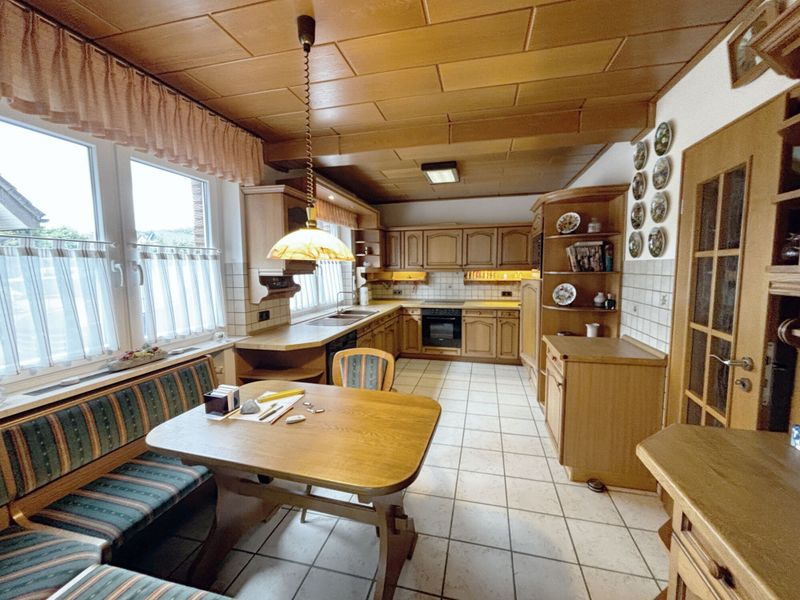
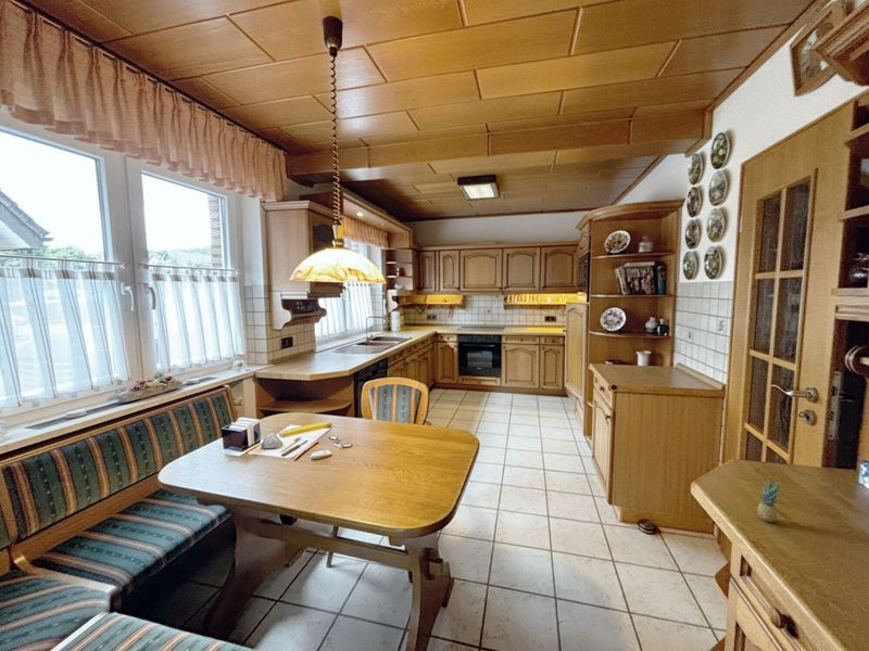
+ fruit (769, 499)
